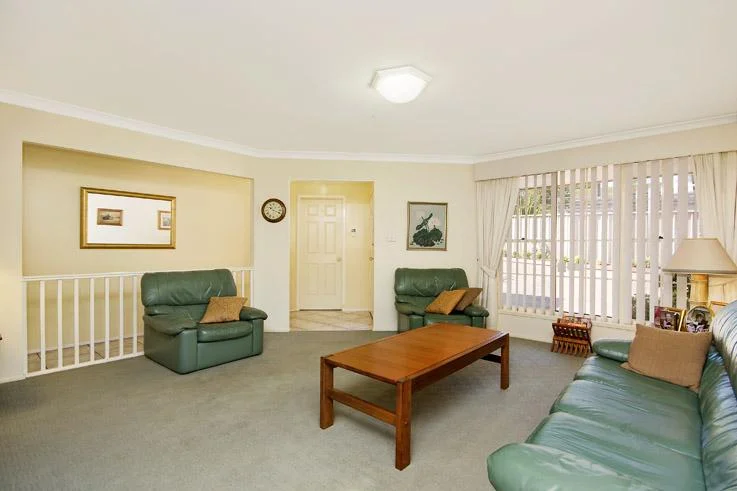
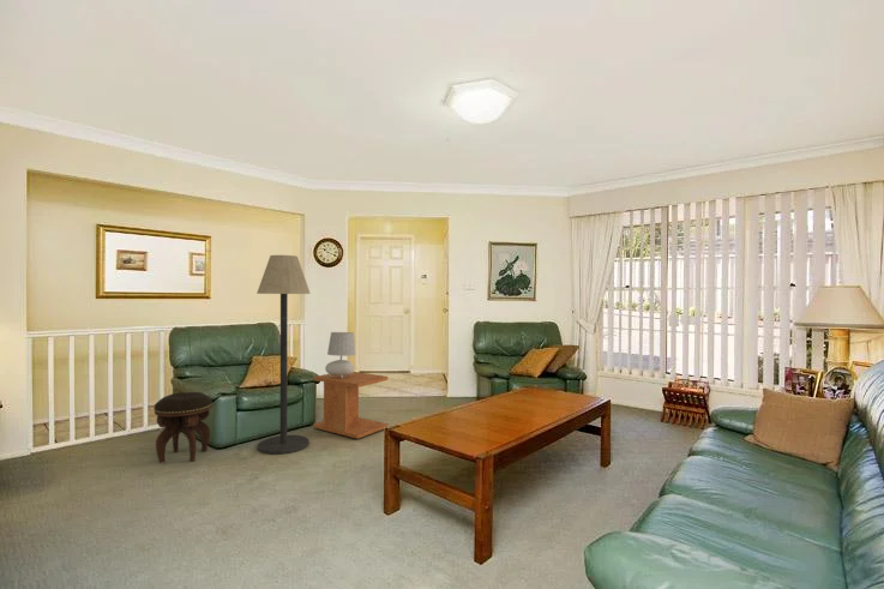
+ floor lamp (283, 350)
+ side table (350, 402)
+ table lamp (339, 354)
+ footstool (184, 425)
